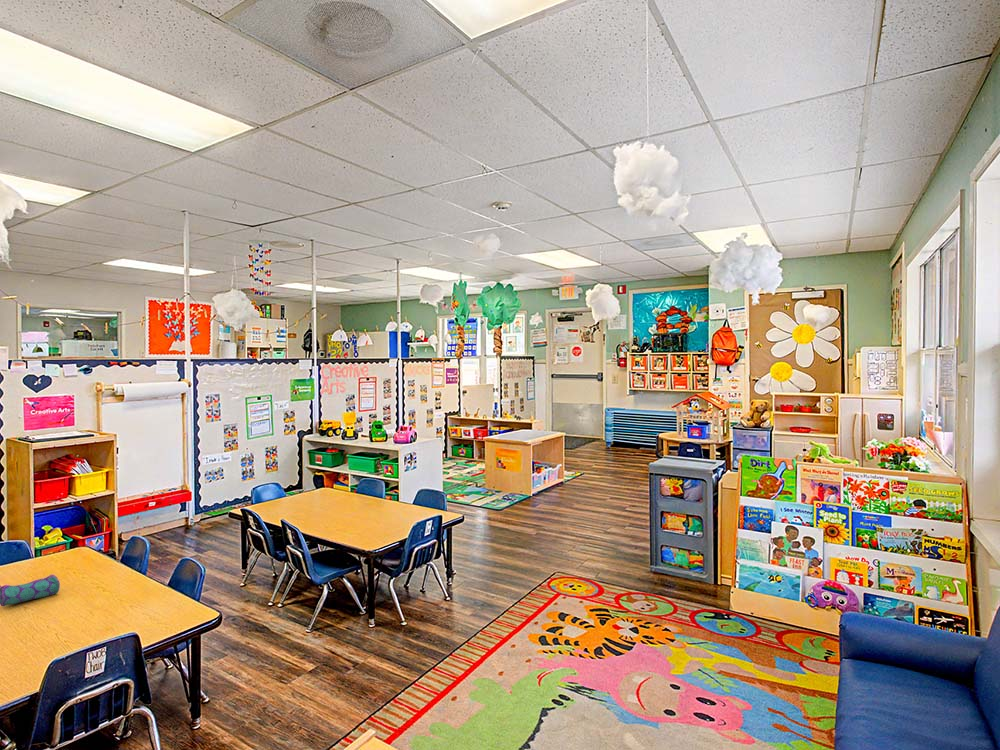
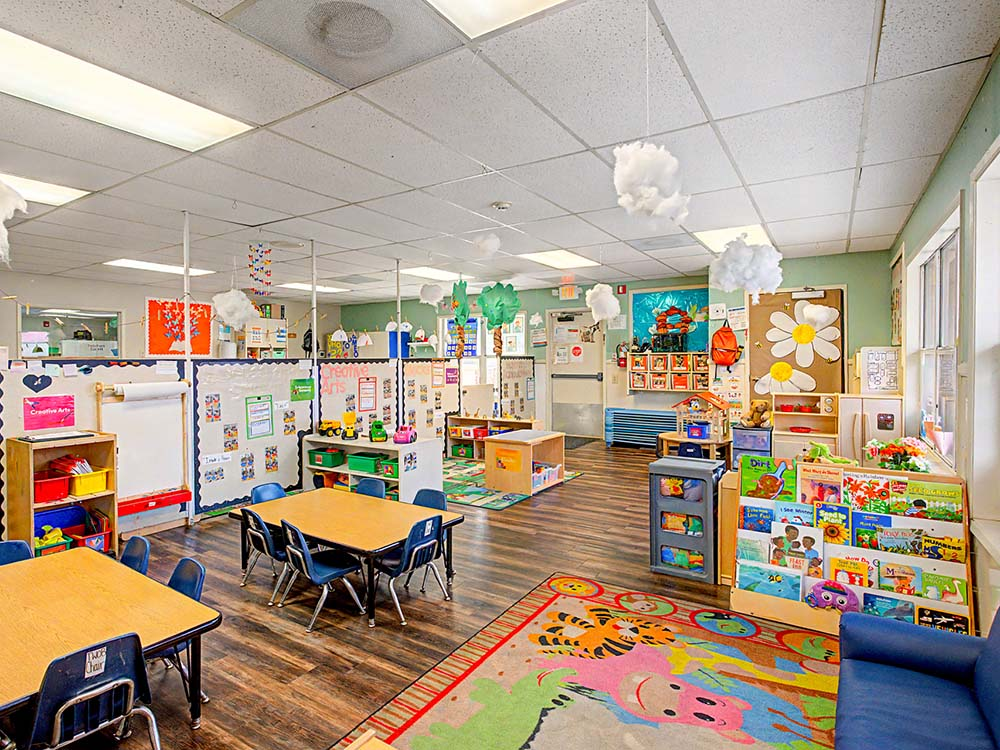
- pencil case (29, 589)
